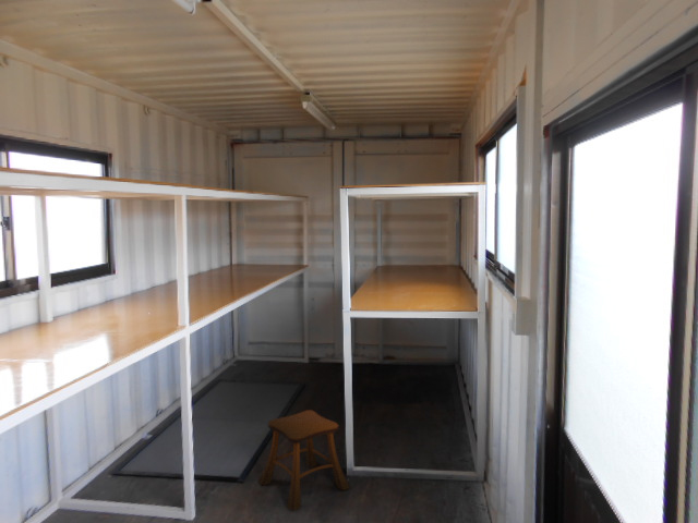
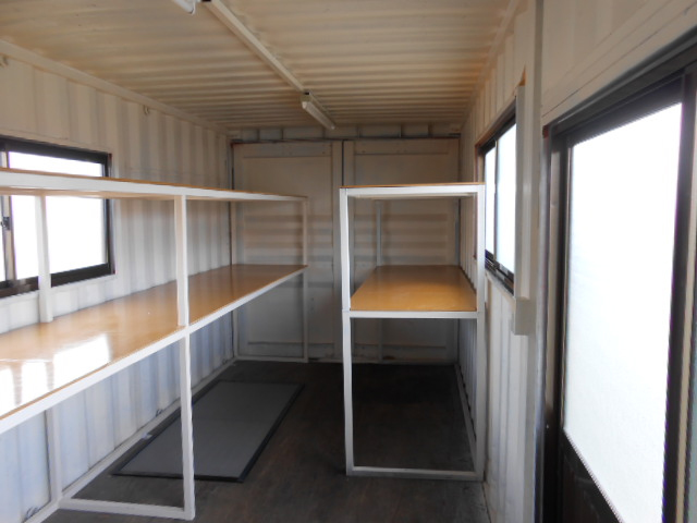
- stool (303, 451)
